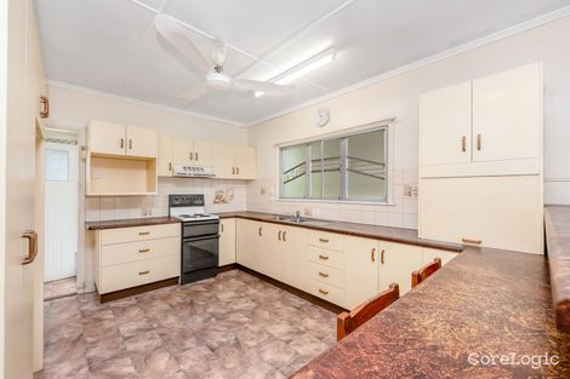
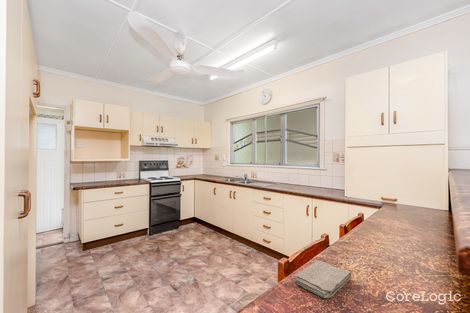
+ washcloth (322, 276)
